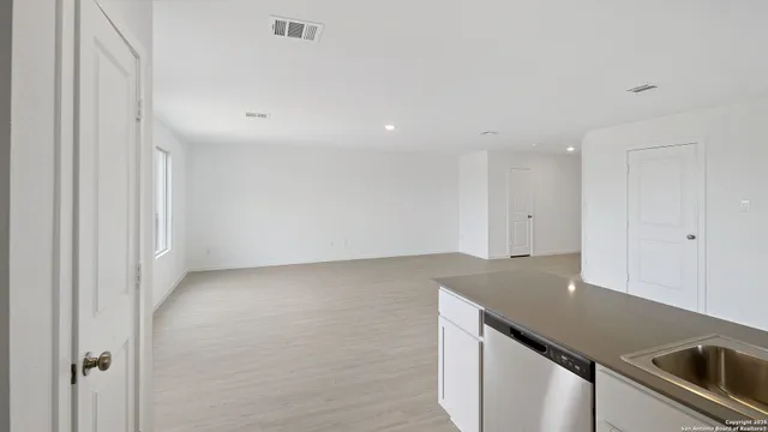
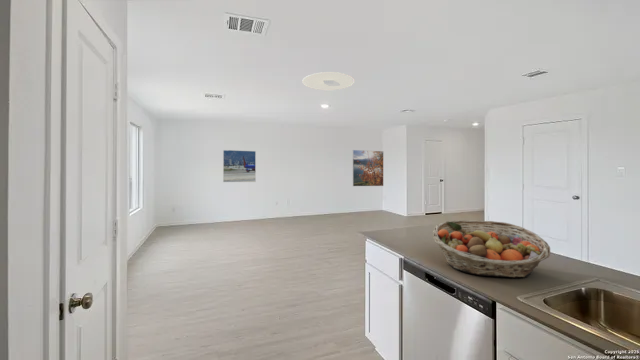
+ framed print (368, 168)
+ fruit basket (486, 246)
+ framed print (239, 166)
+ ceiling light (328, 79)
